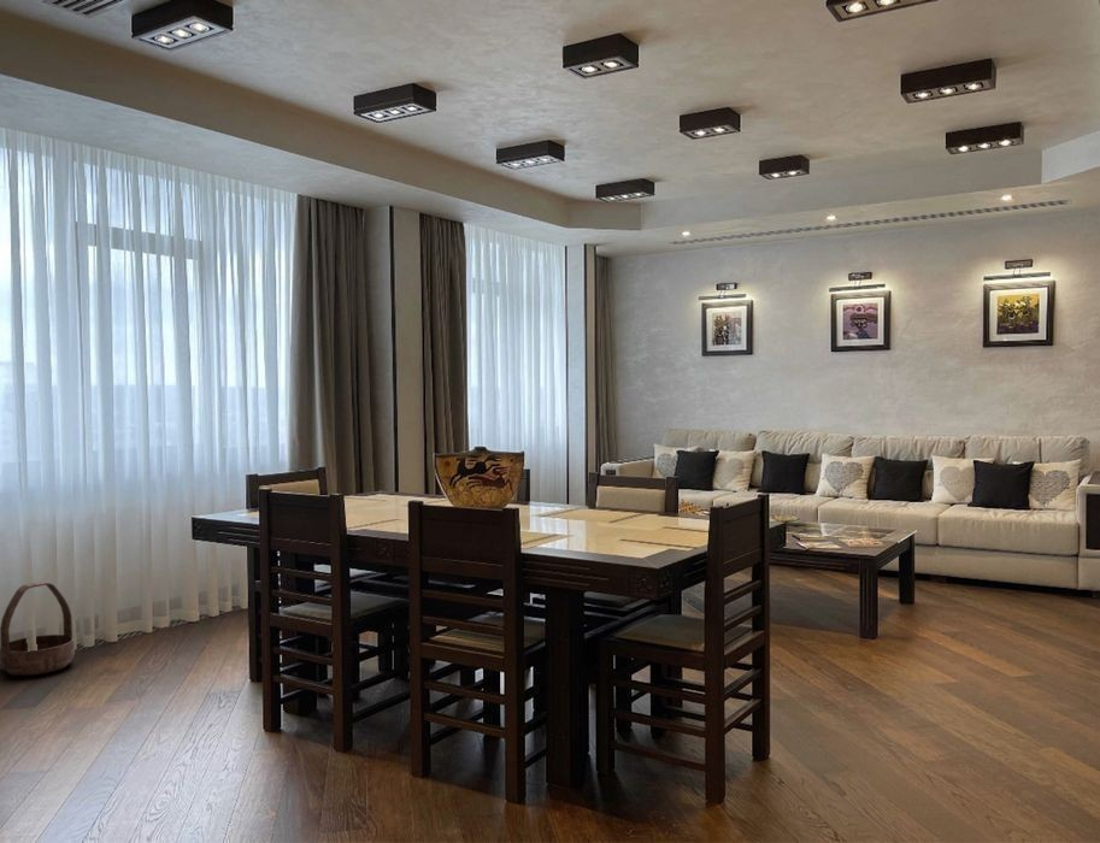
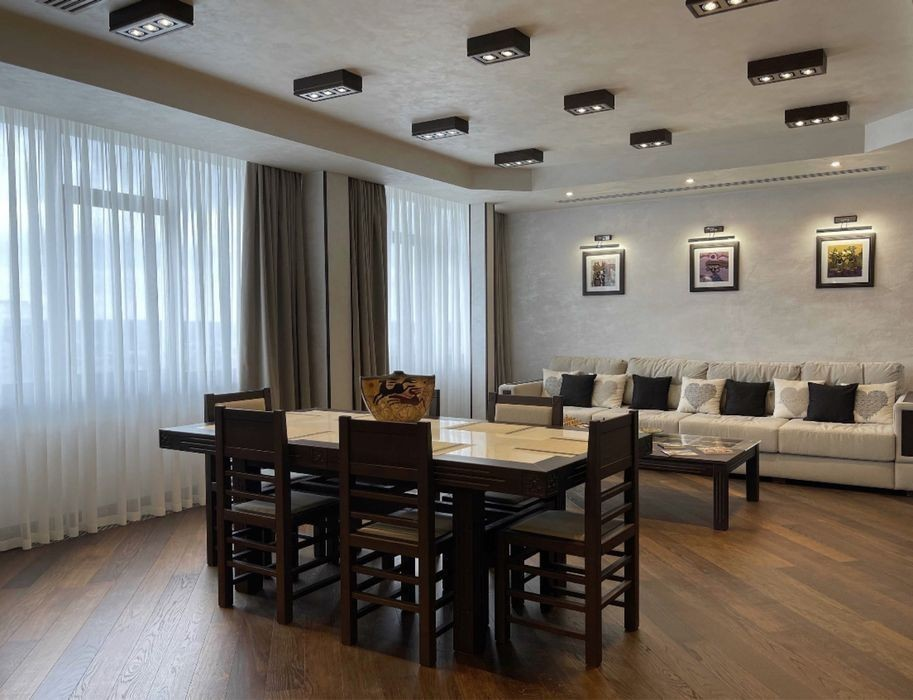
- basket (36, 636)
